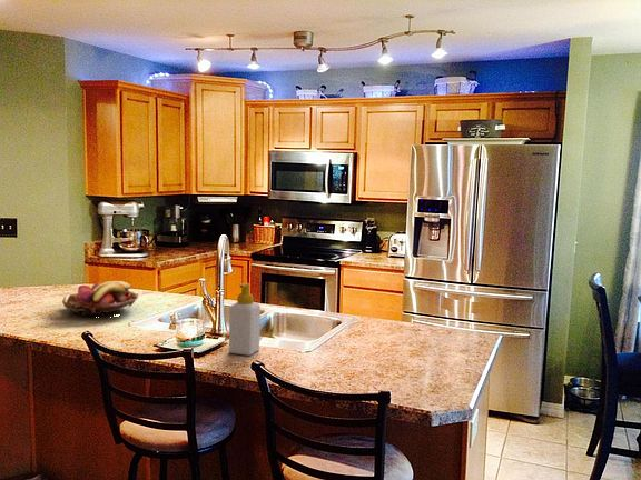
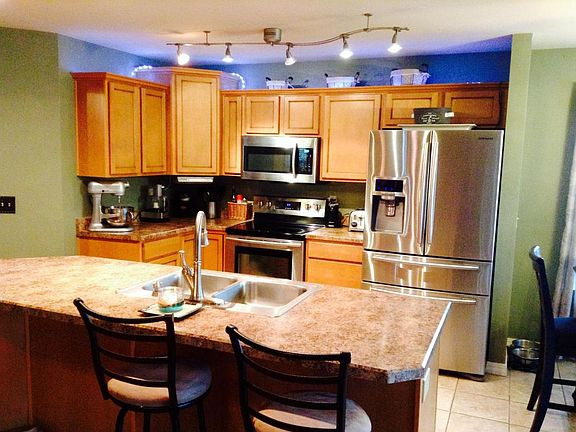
- fruit basket (101, 297)
- soap bottle (245, 318)
